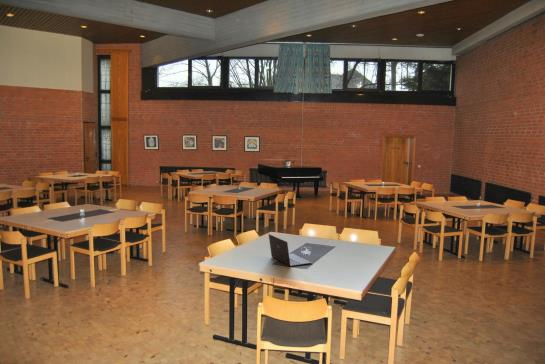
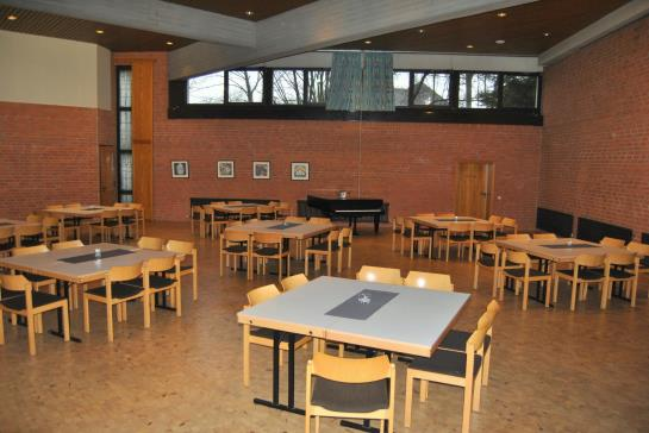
- laptop (287, 248)
